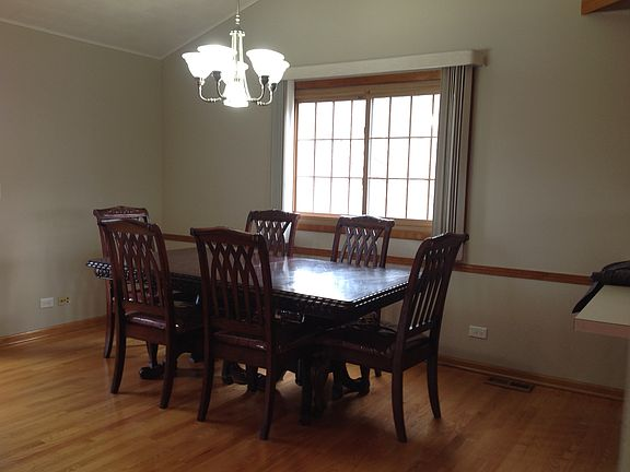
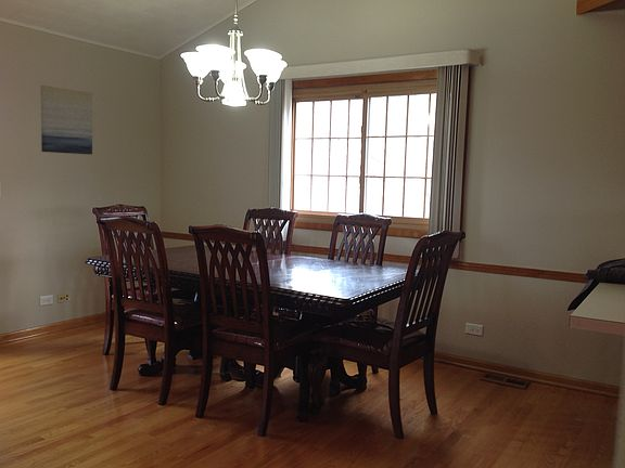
+ wall art (67, 121)
